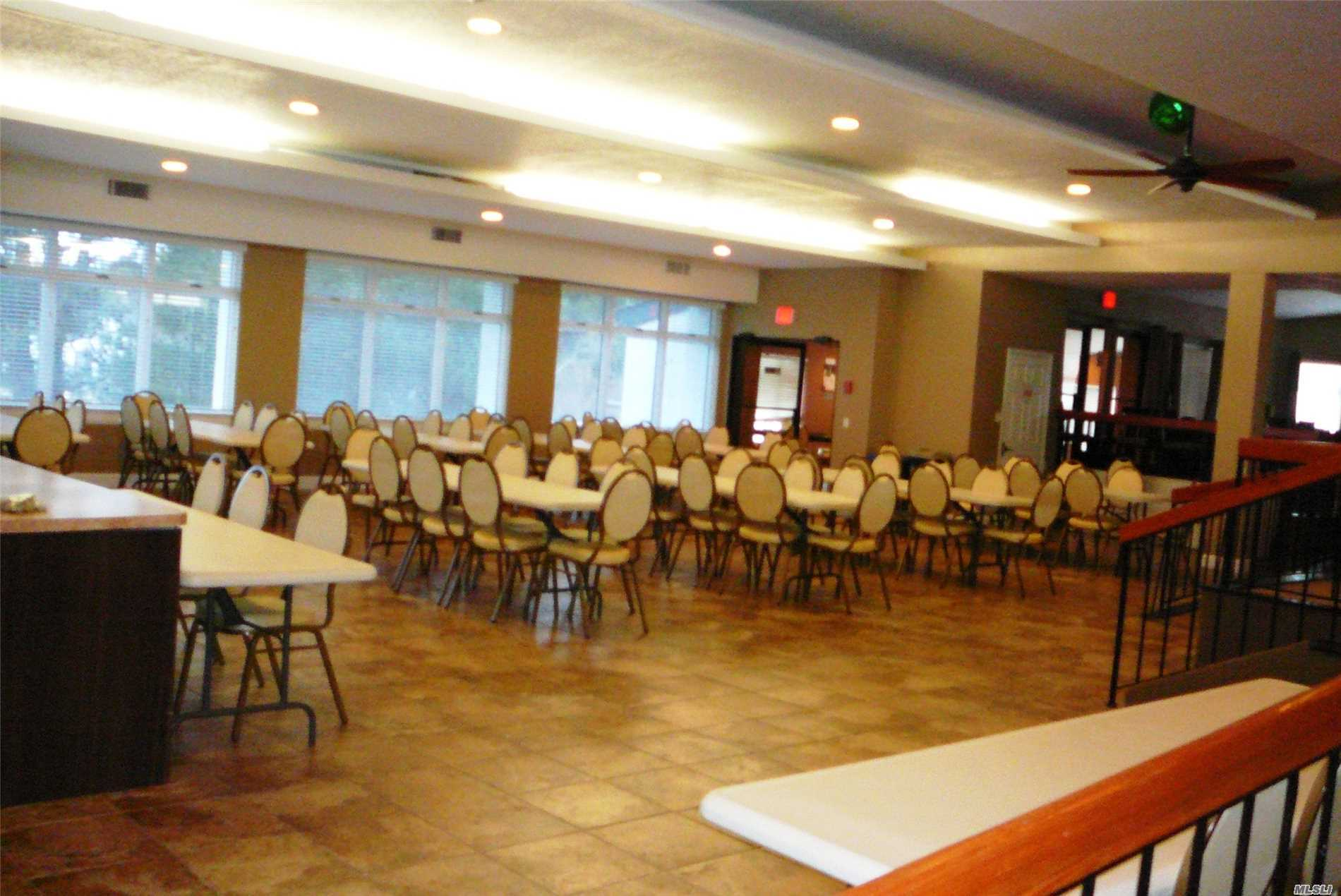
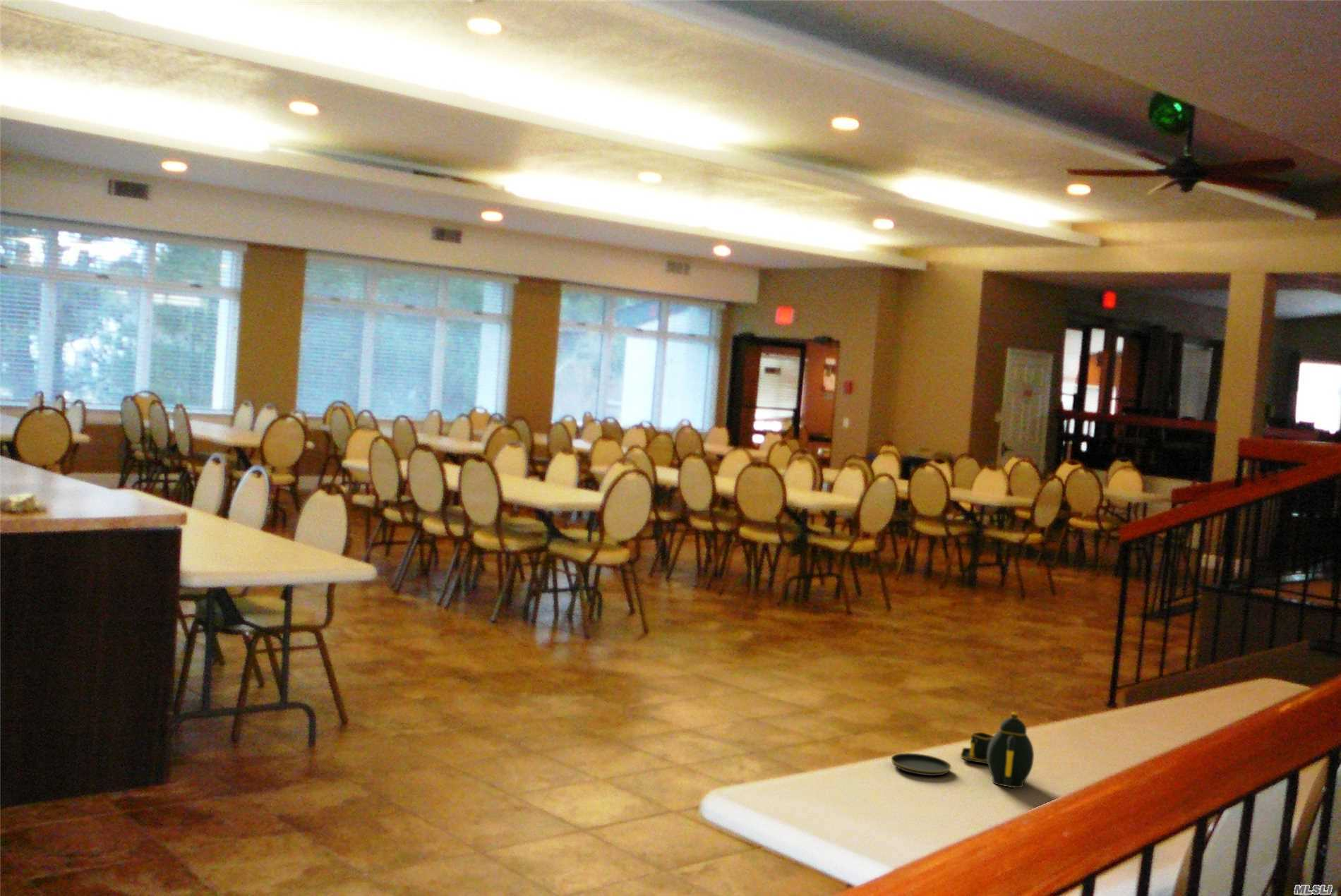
+ teapot (971, 734)
